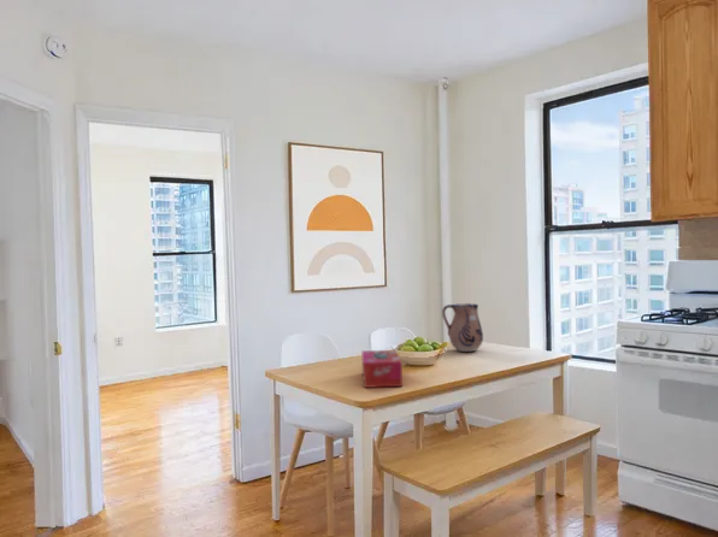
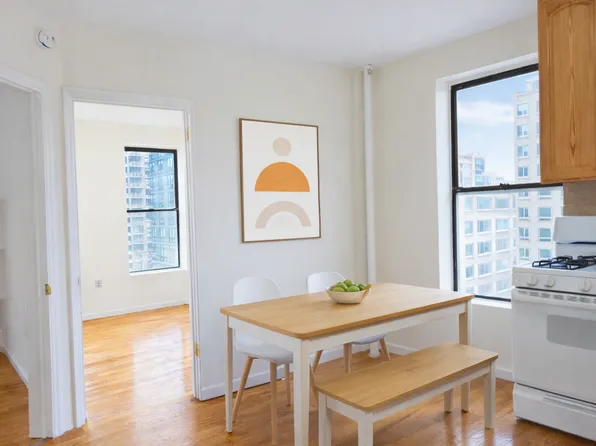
- ceramic pitcher (463, 326)
- tissue box (381, 367)
